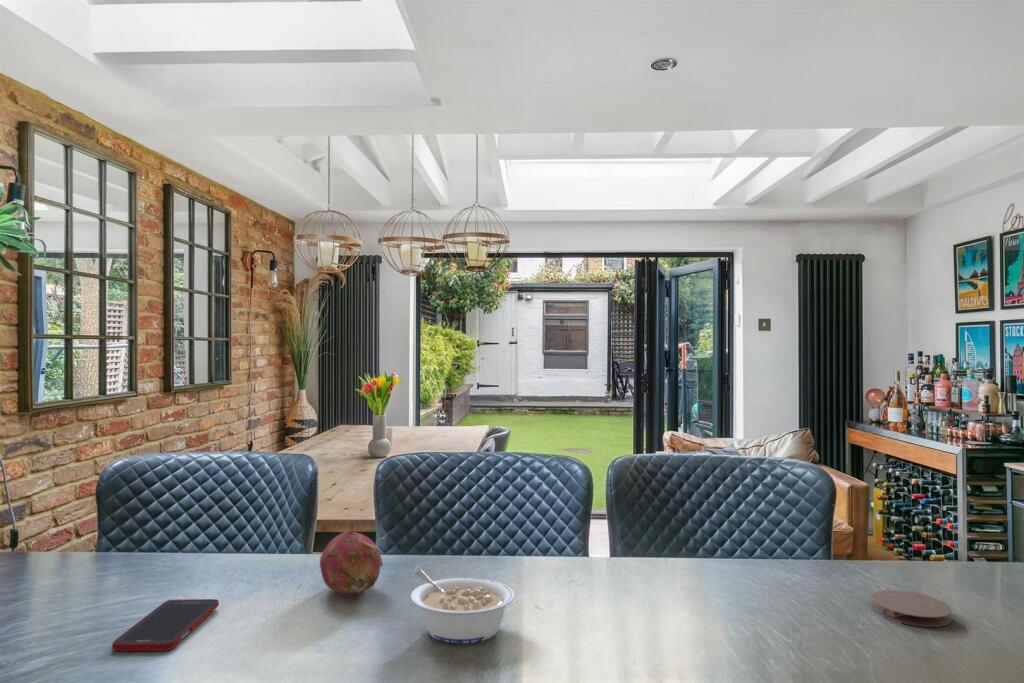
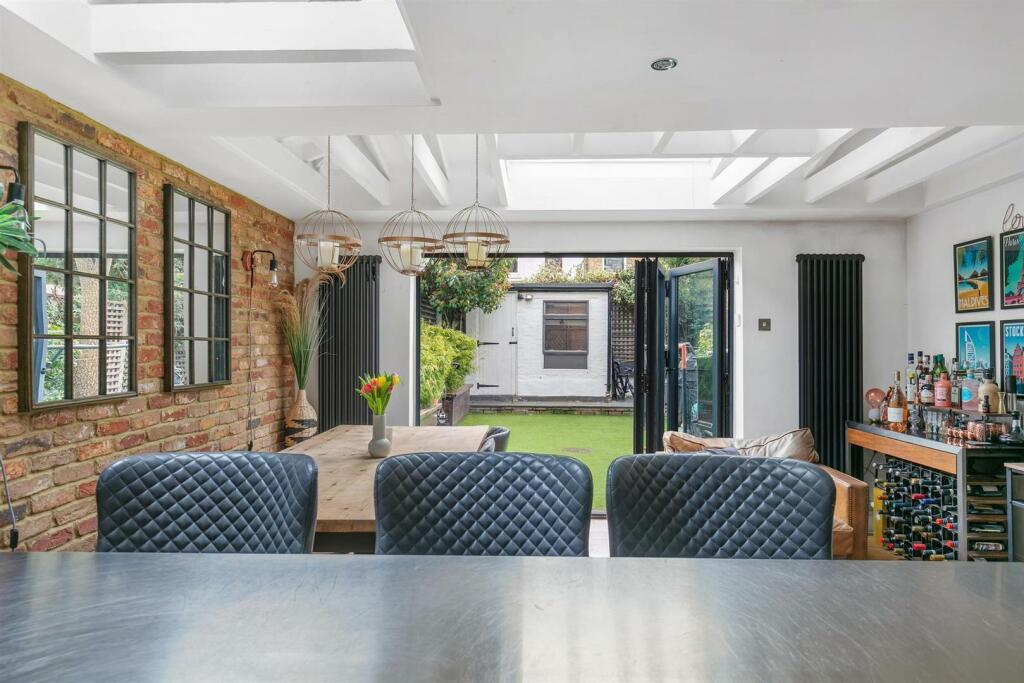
- fruit (351, 560)
- cell phone (169, 623)
- legume (458, 608)
- coaster (910, 607)
